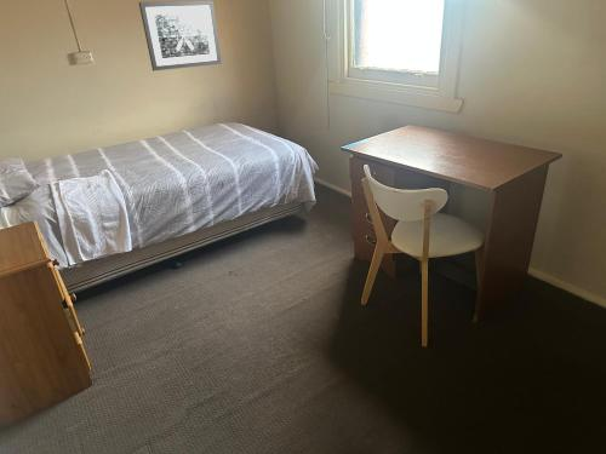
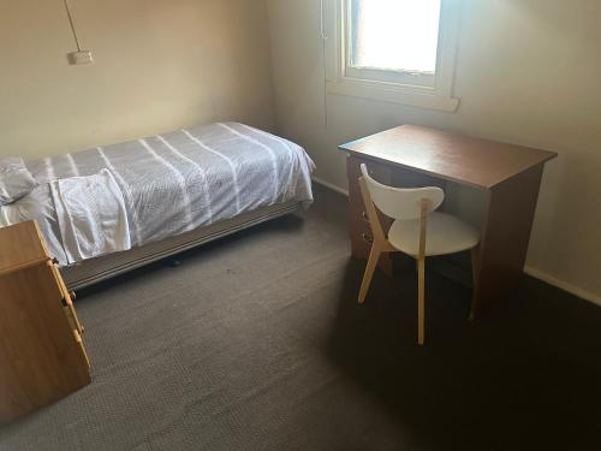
- wall art (183, 35)
